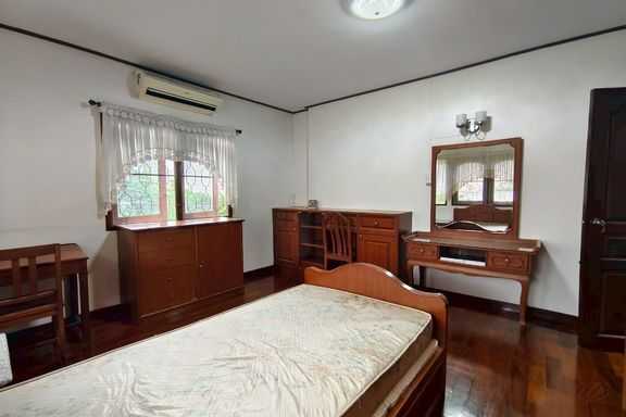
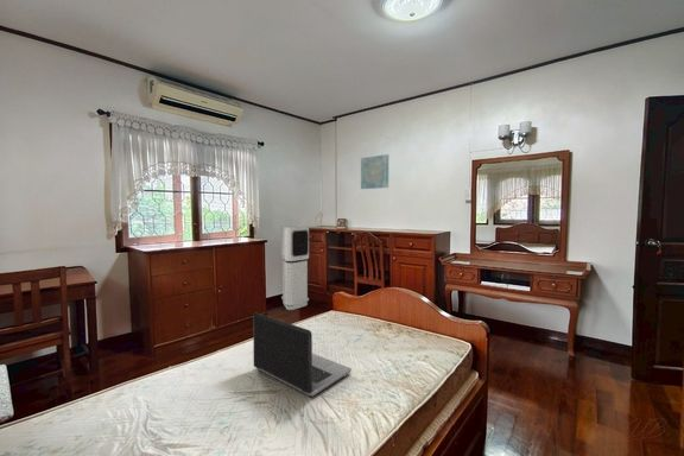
+ air purifier (291, 266)
+ wall art (374, 172)
+ laptop computer (302, 342)
